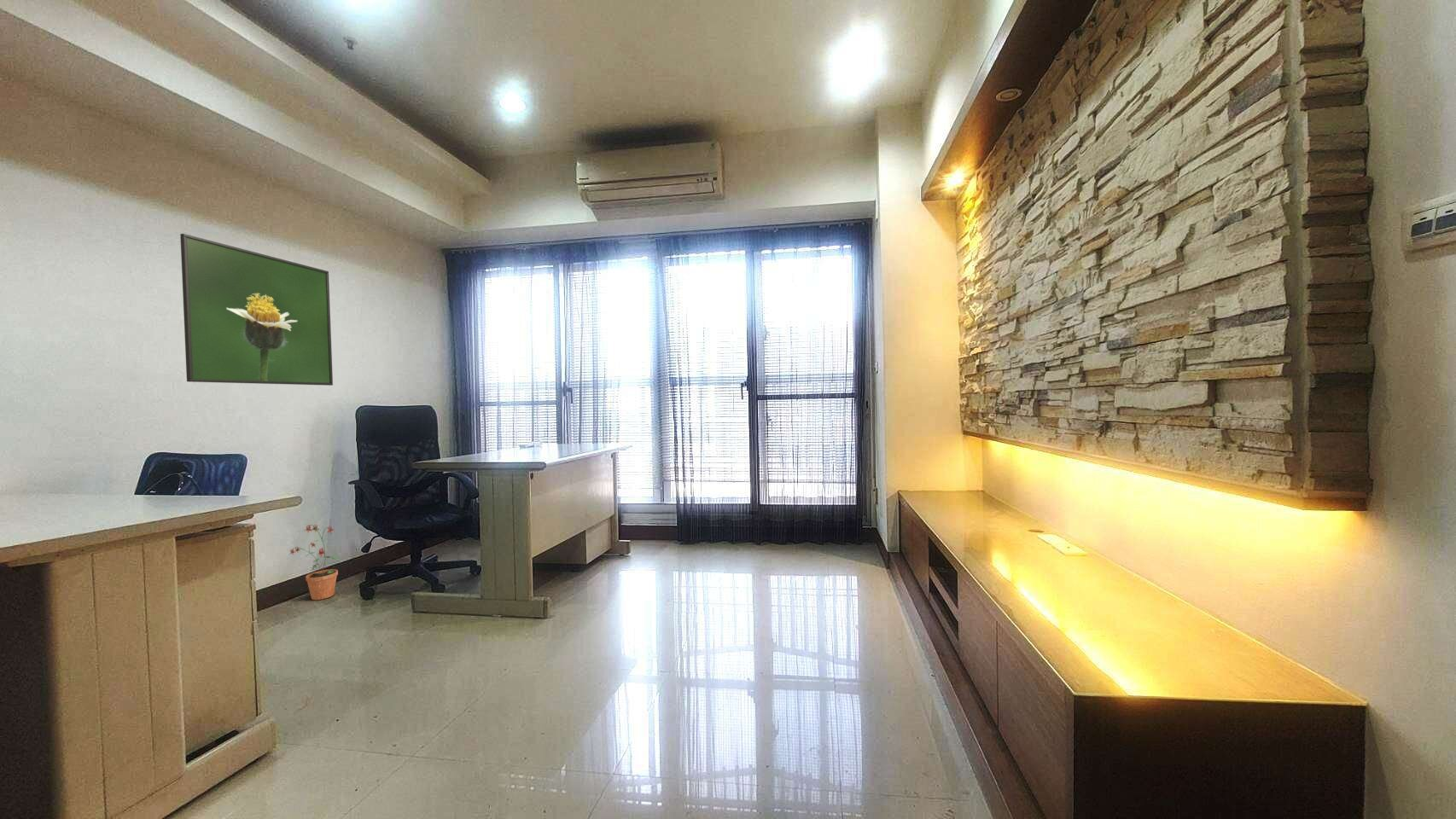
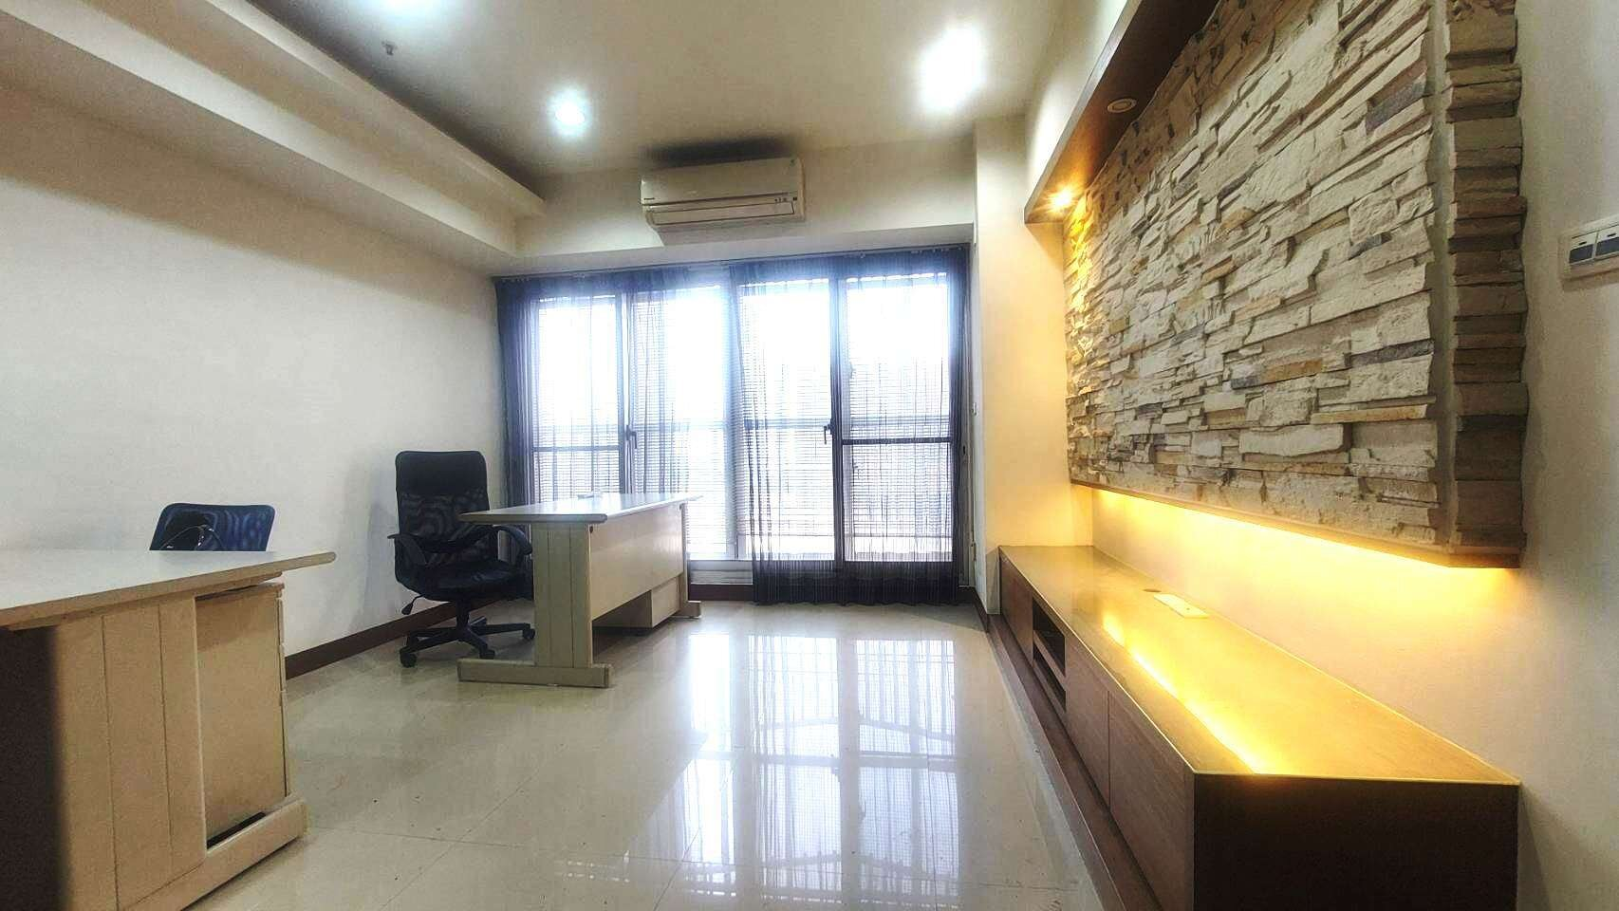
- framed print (266, 319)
- potted plant (317, 561)
